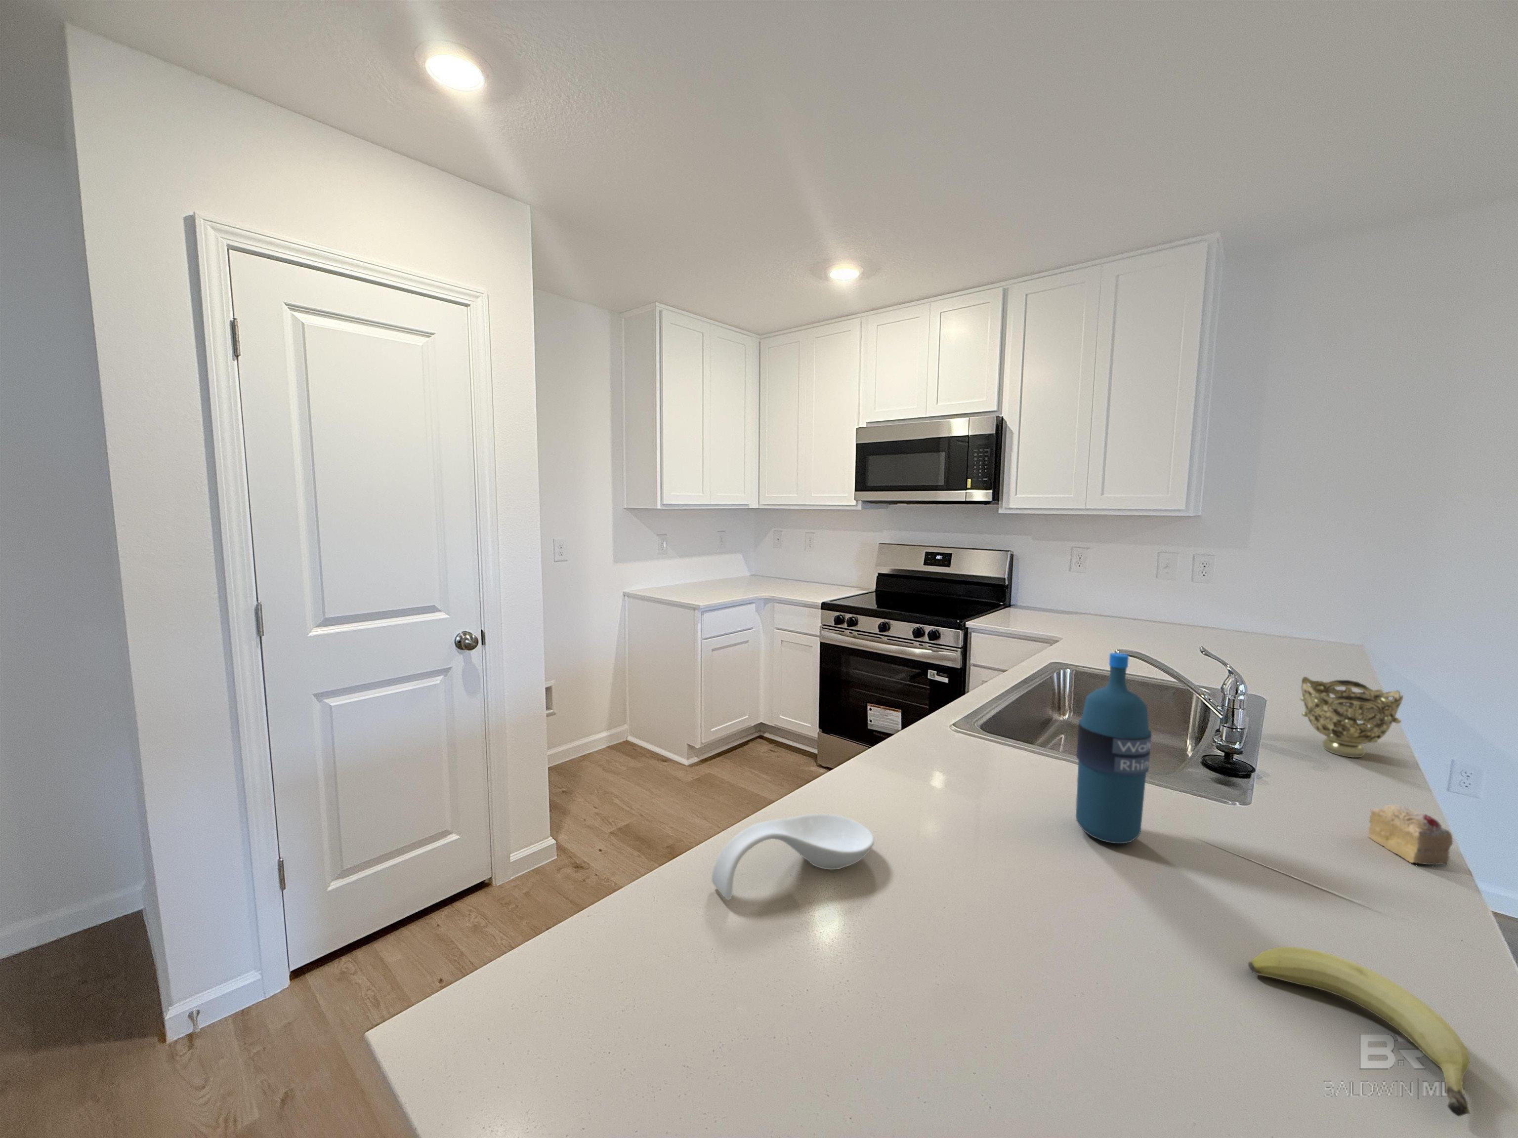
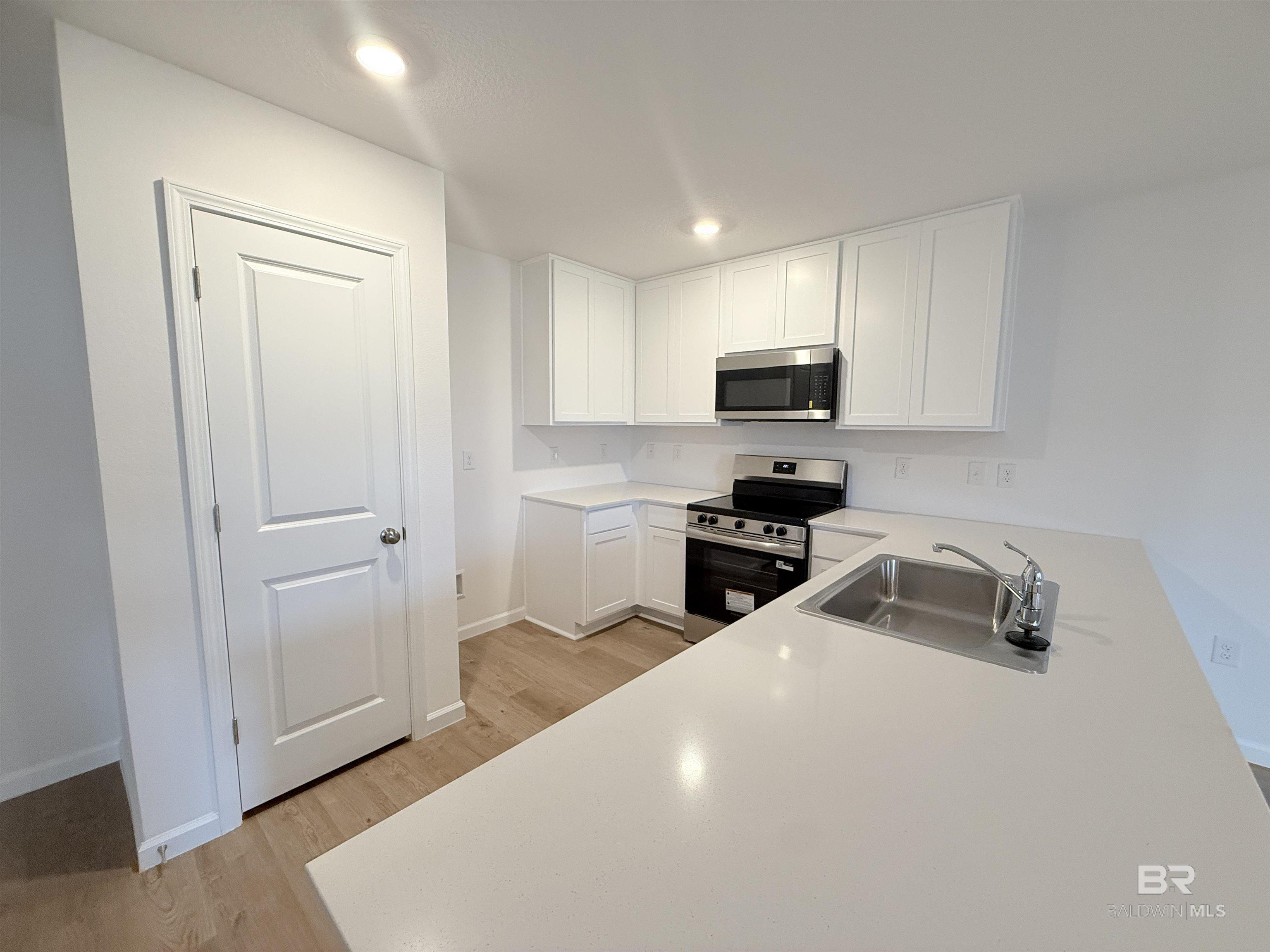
- fruit (1367, 1008)
- decorative bowl (1347, 720)
- water bottle (1113, 746)
- spoon rest (796, 844)
- cake slice (1409, 831)
